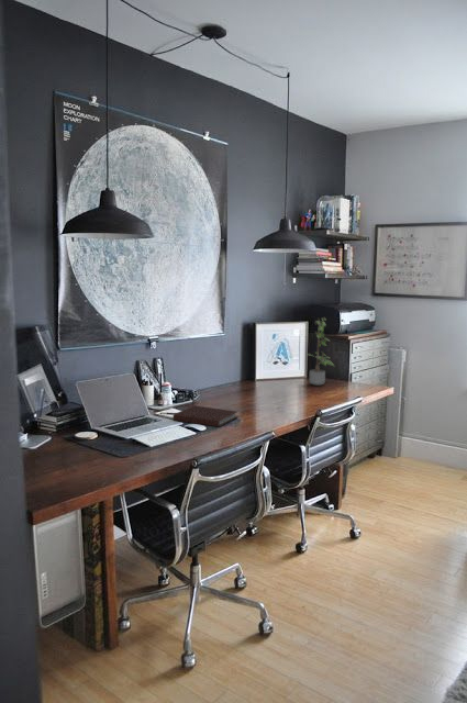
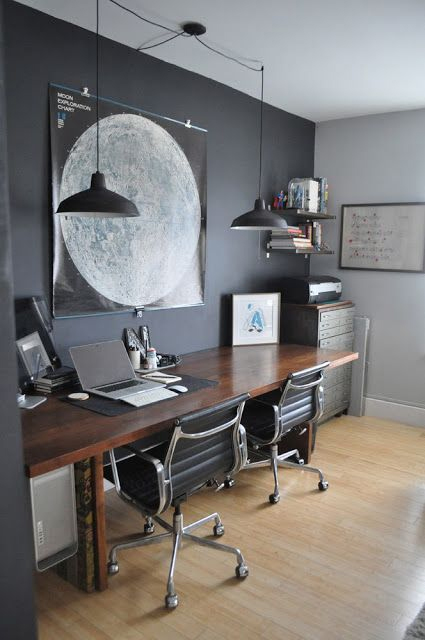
- potted plant (322, 352)
- notebook (205, 415)
